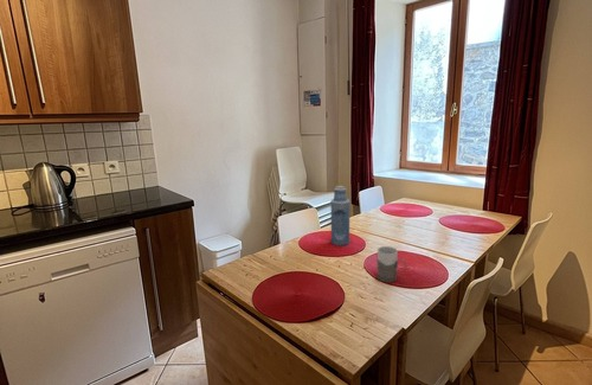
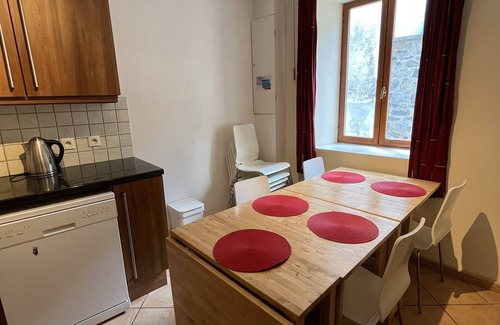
- bottle (340, 214)
- mug (391, 265)
